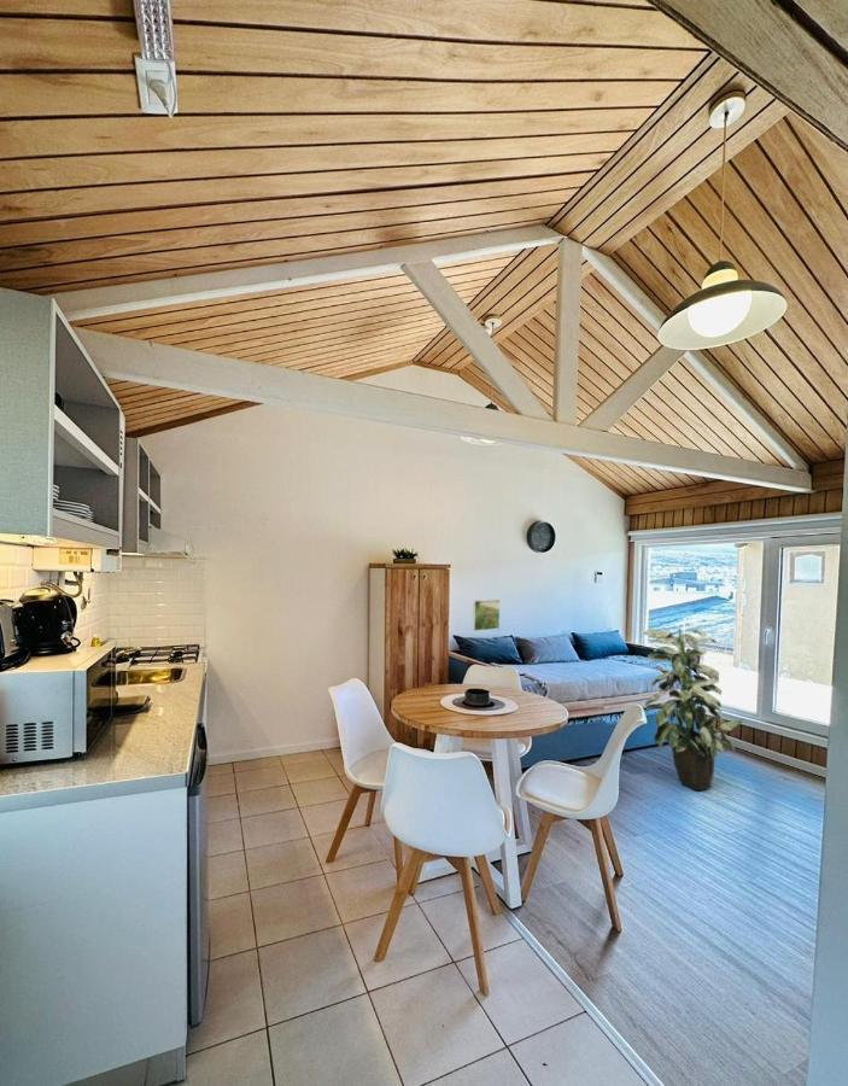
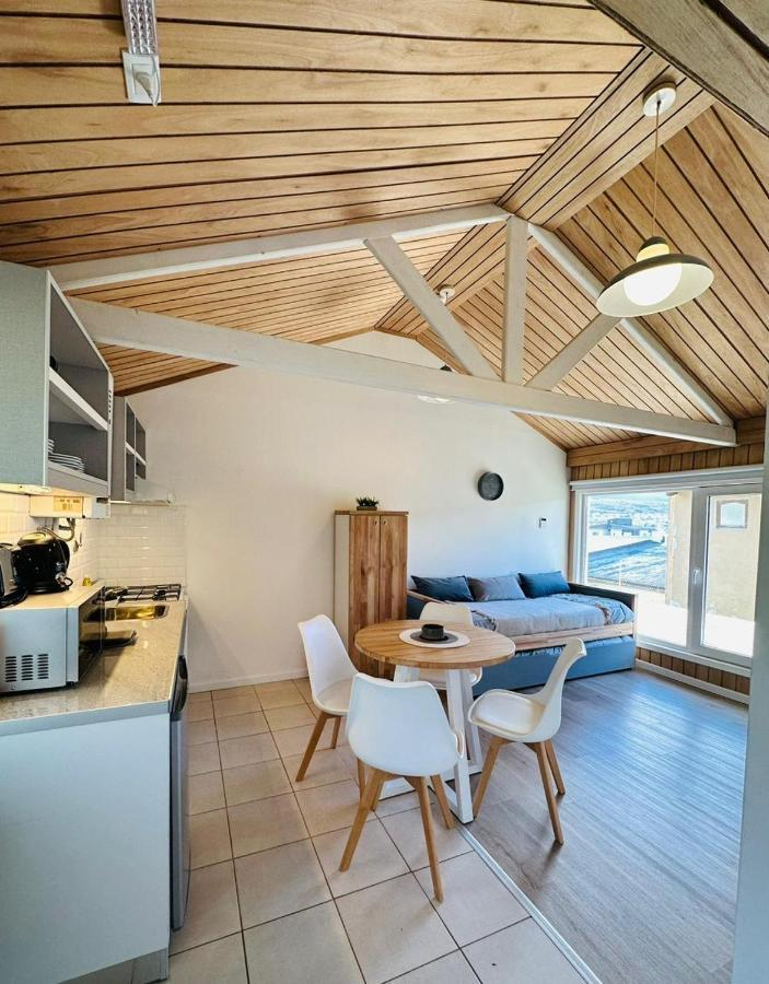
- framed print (486, 614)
- indoor plant (688, 706)
